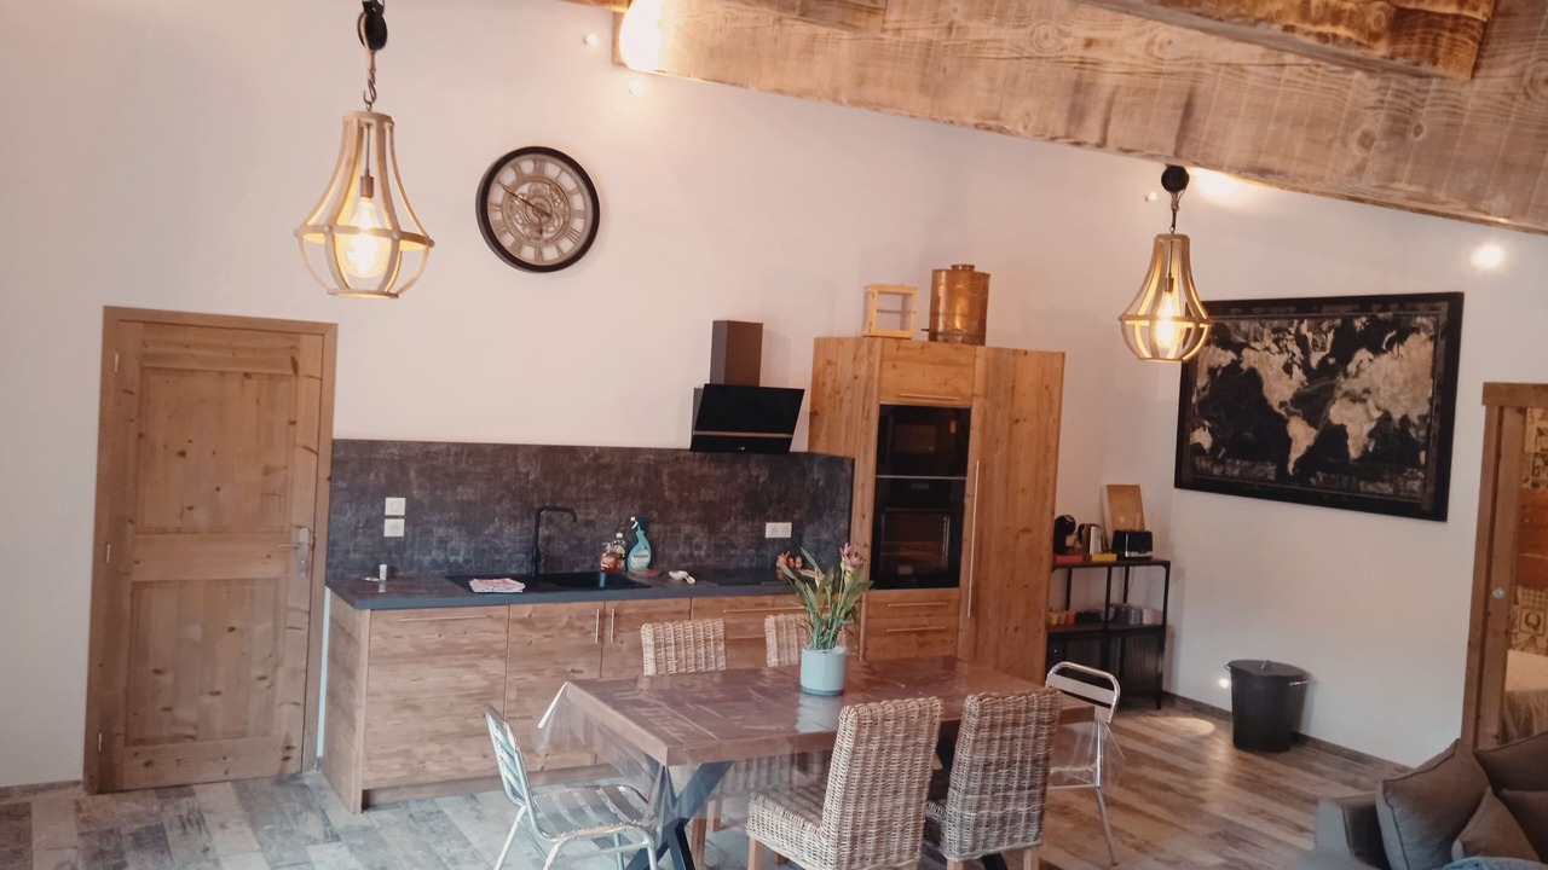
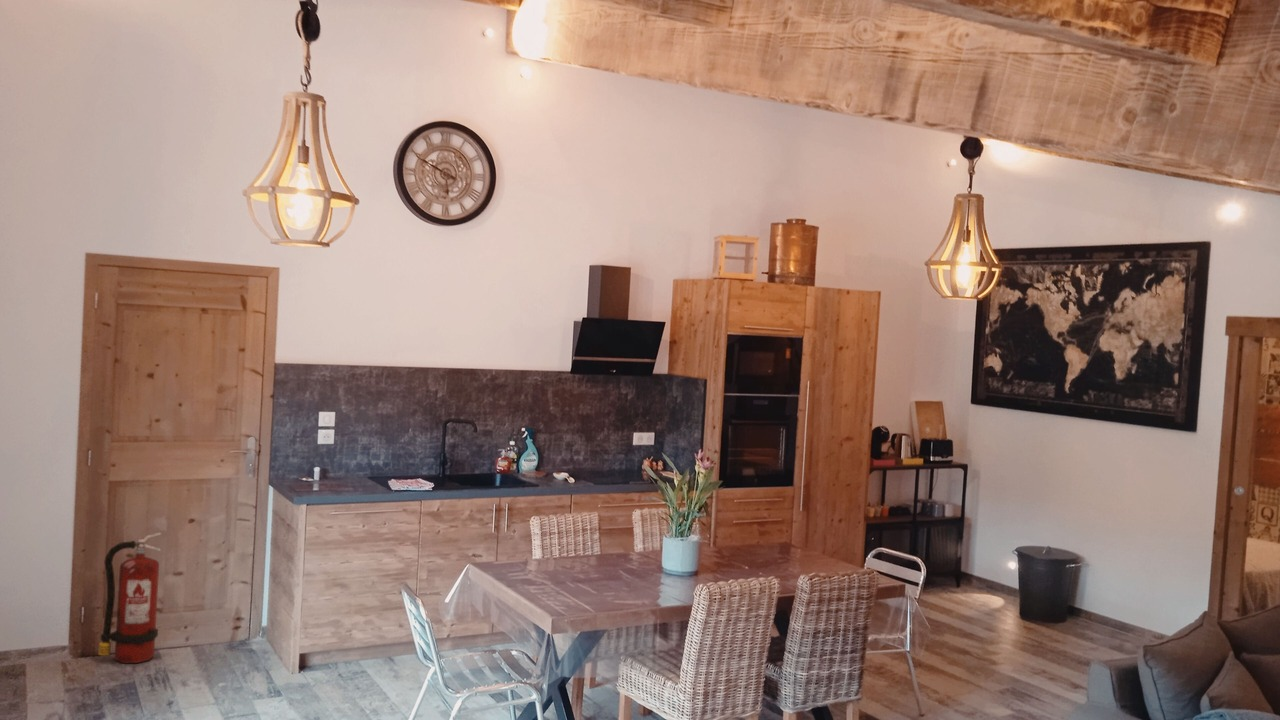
+ fire extinguisher (131, 596)
